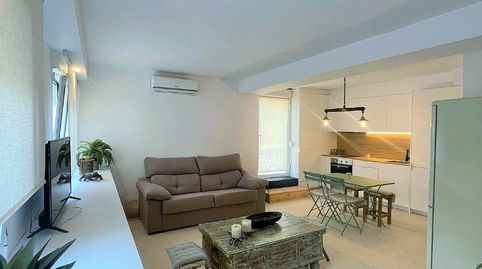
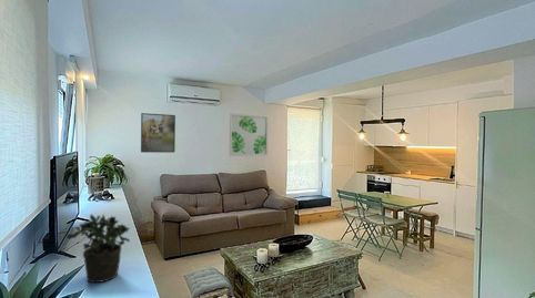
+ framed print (158, 133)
+ potted plant (99, 244)
+ wall art (249, 135)
